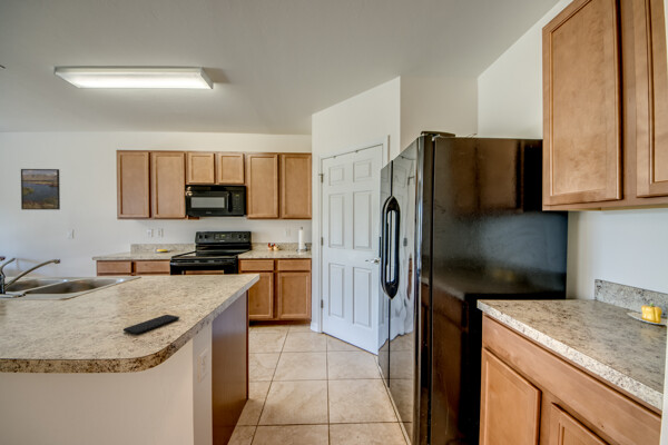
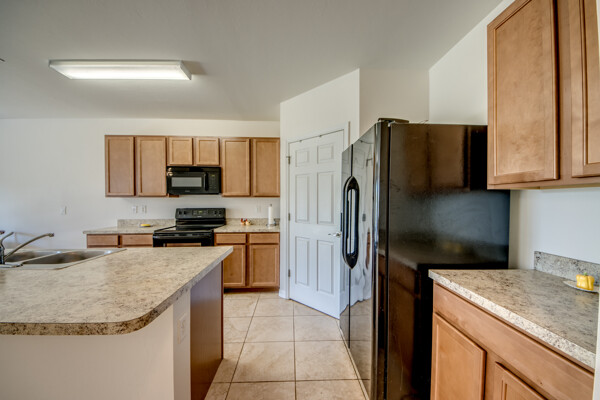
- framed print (40, 189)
- smartphone (153, 323)
